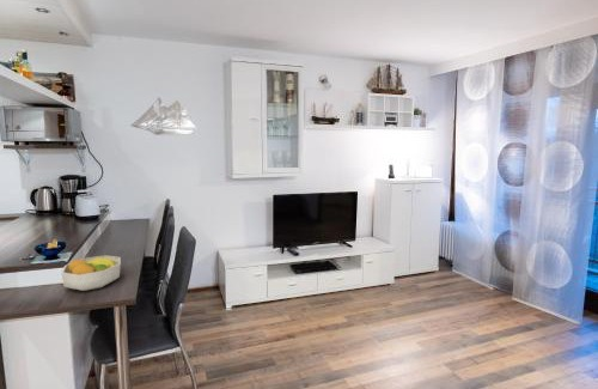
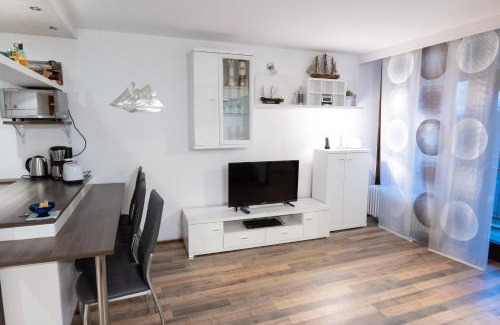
- fruit bowl (92, 269)
